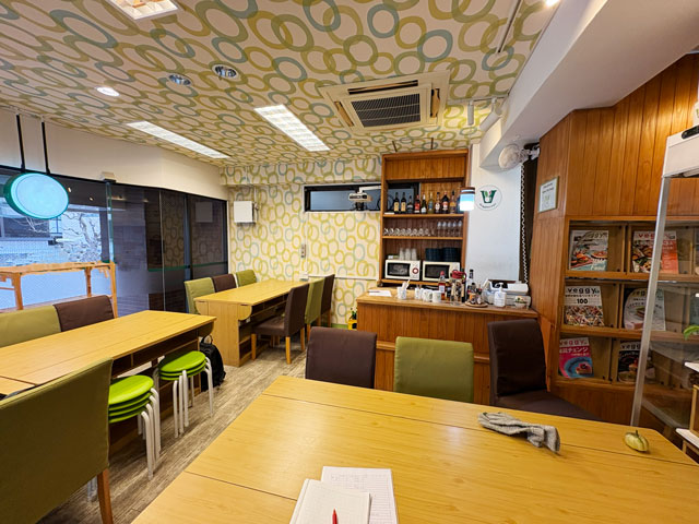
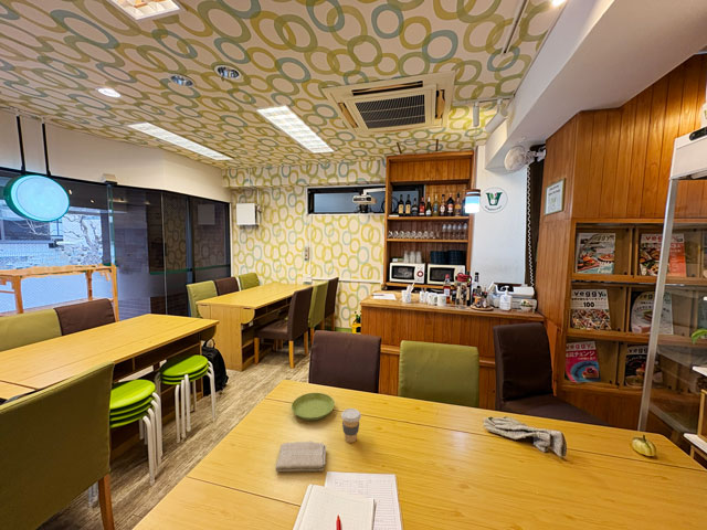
+ coffee cup (350, 425)
+ washcloth (302, 456)
+ saucer (313, 406)
